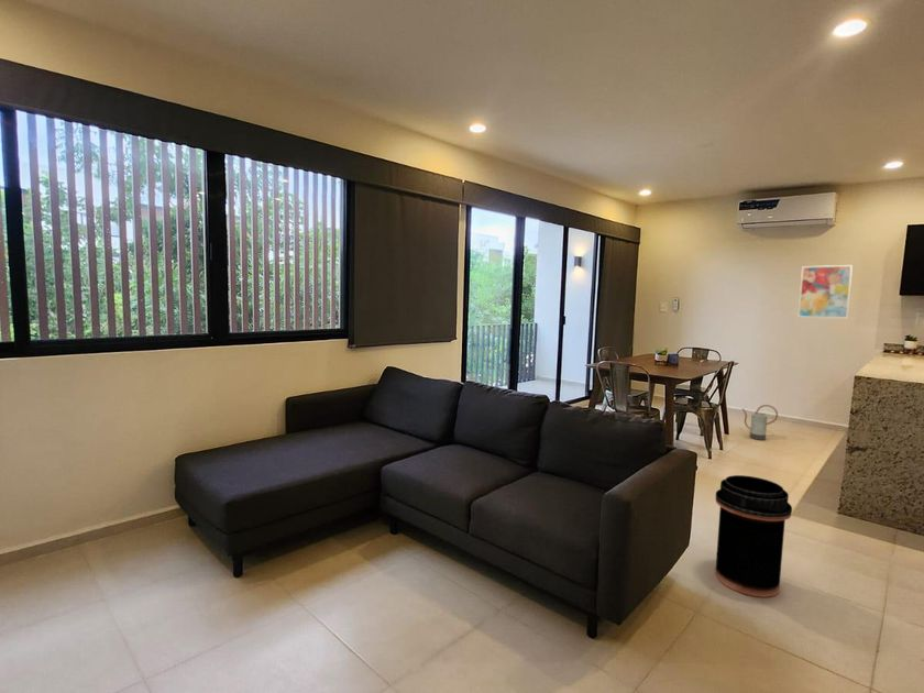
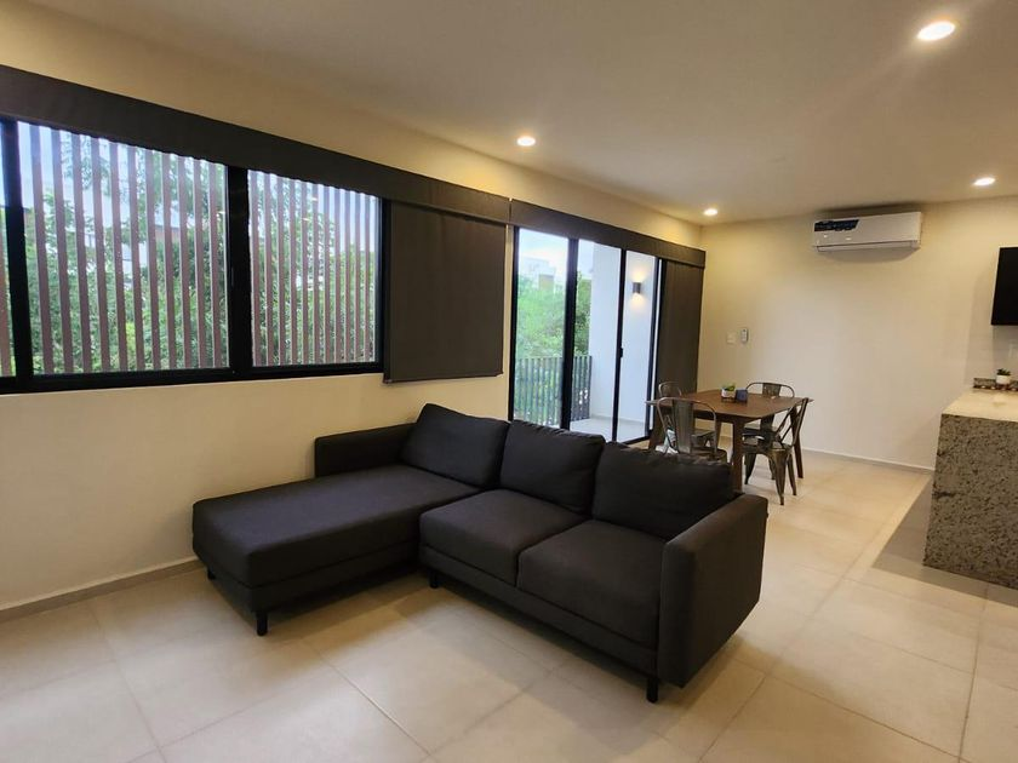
- trash can (749, 532)
- watering can (758, 420)
- wall art (824, 292)
